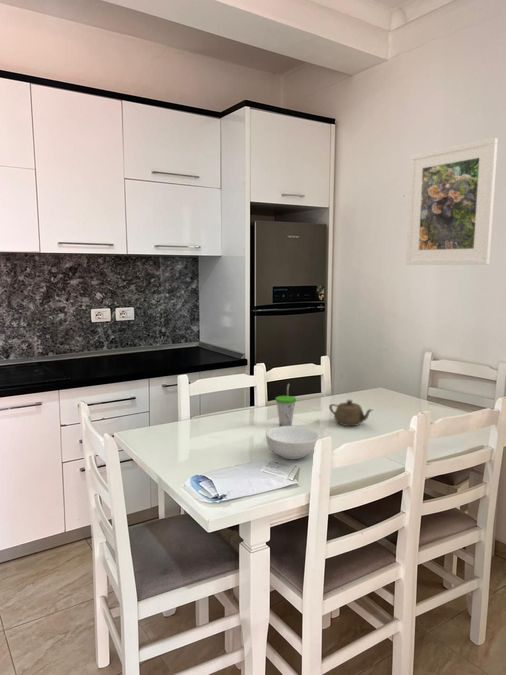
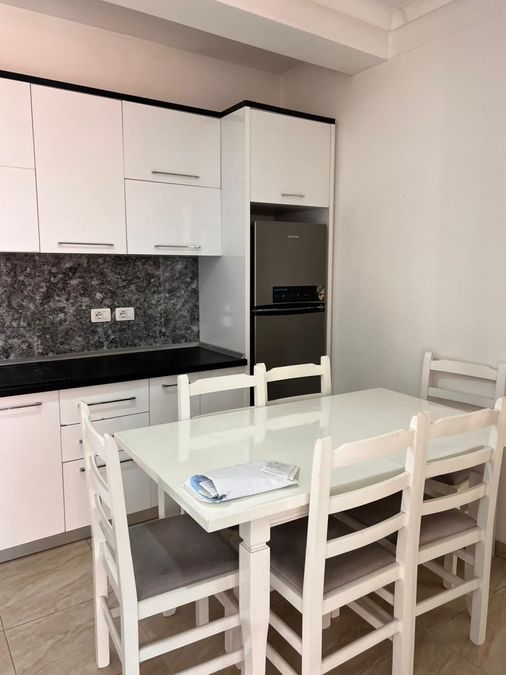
- cup (285, 405)
- teapot (350, 412)
- cereal bowl (292, 444)
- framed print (447, 206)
